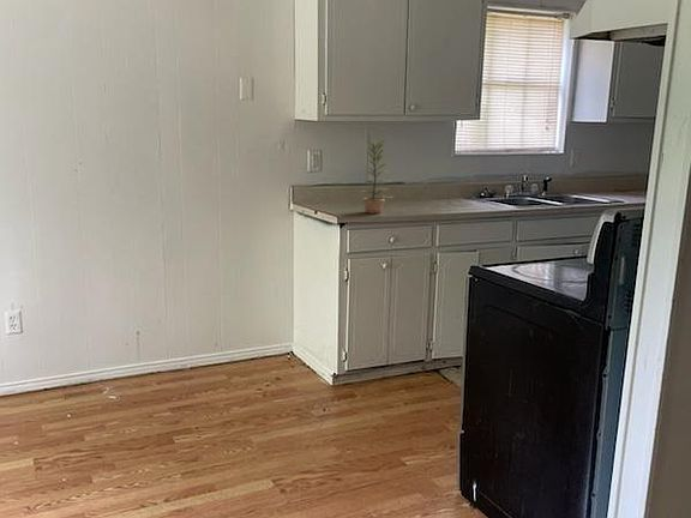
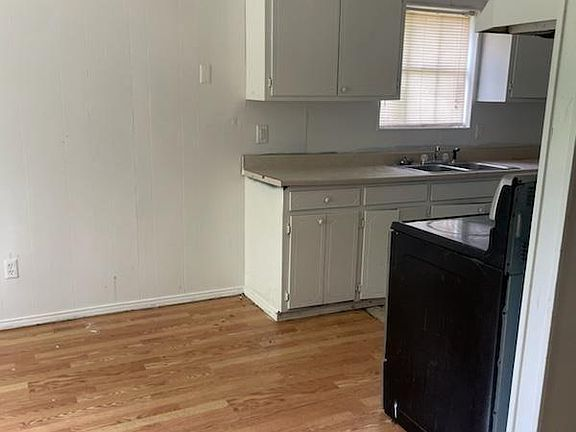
- plant (377, 175)
